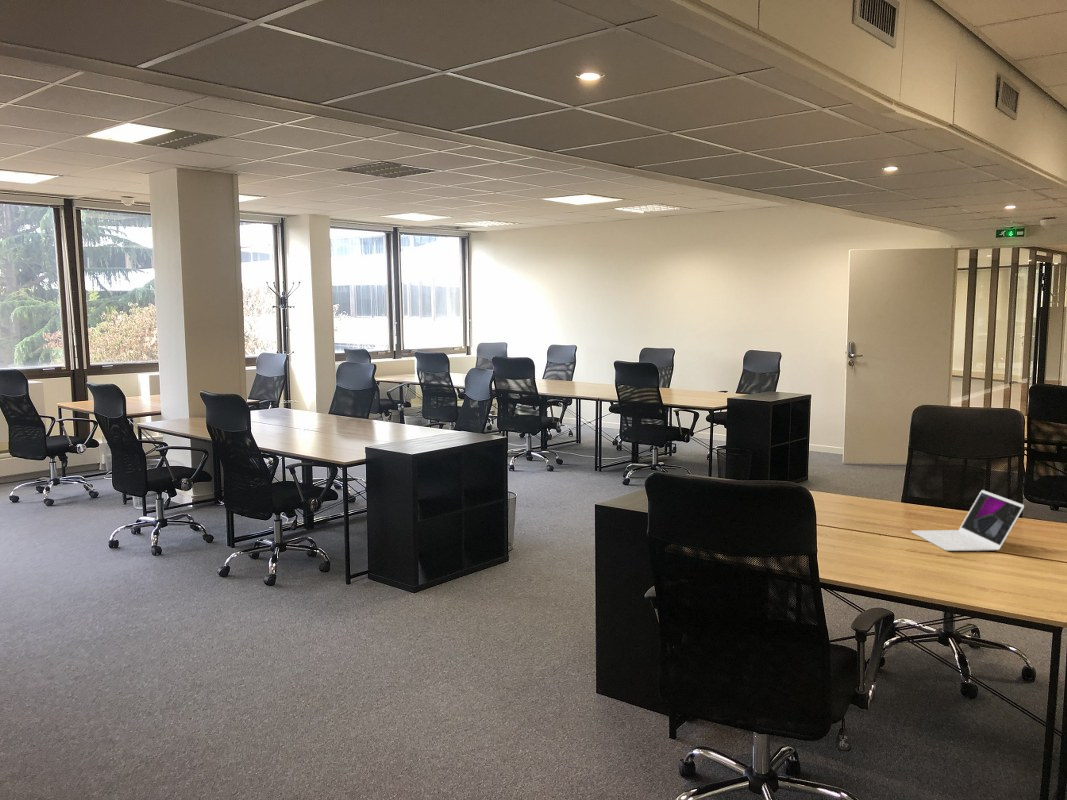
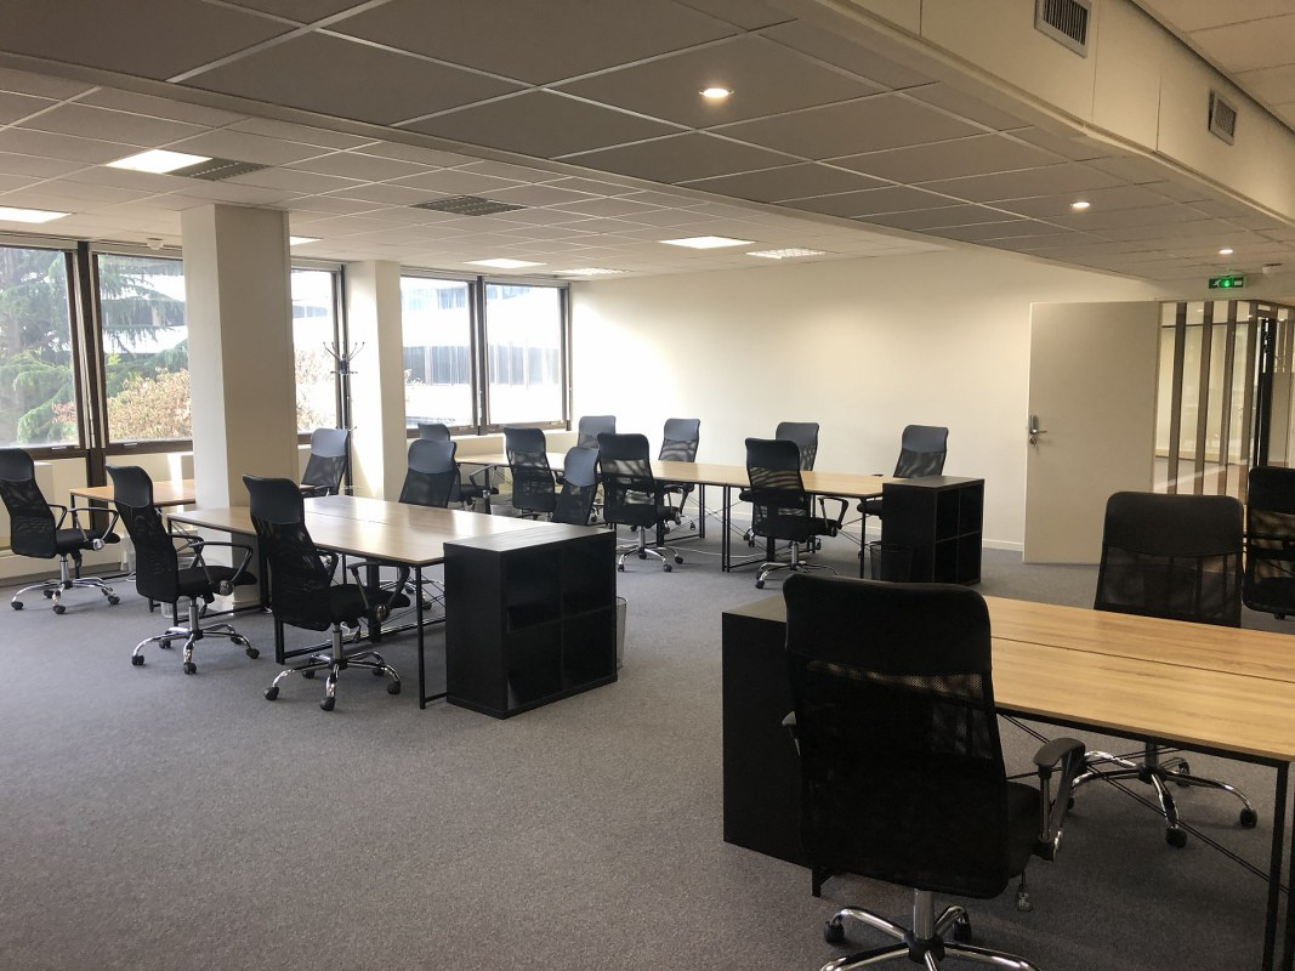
- laptop (966, 516)
